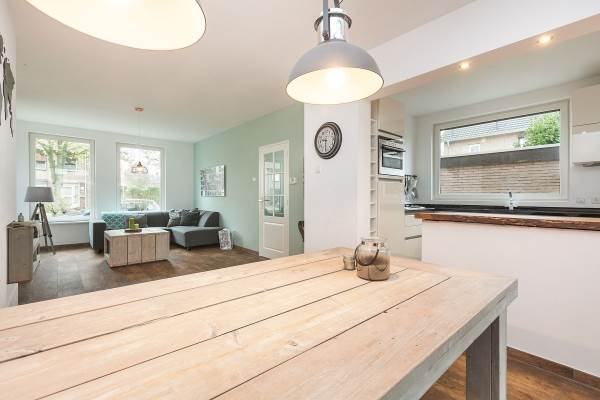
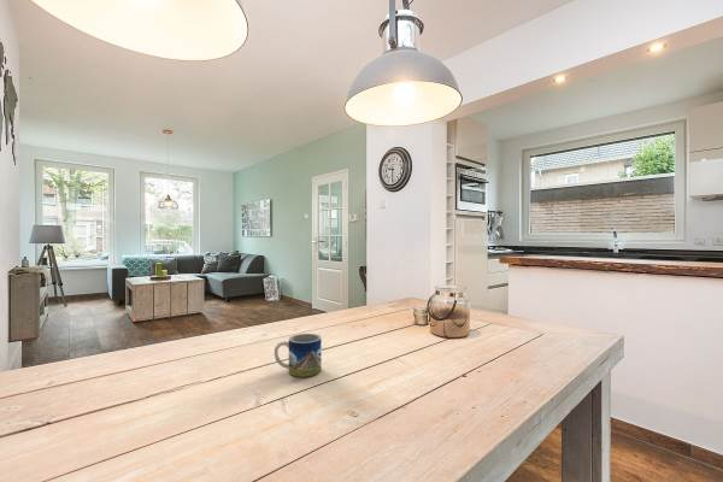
+ mug (298, 354)
